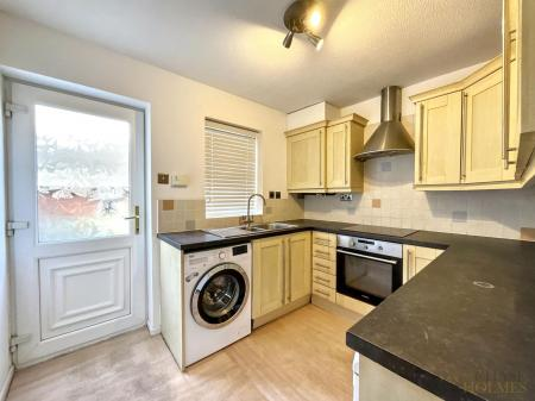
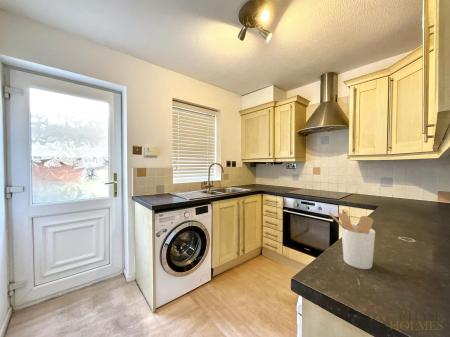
+ utensil holder (349, 237)
